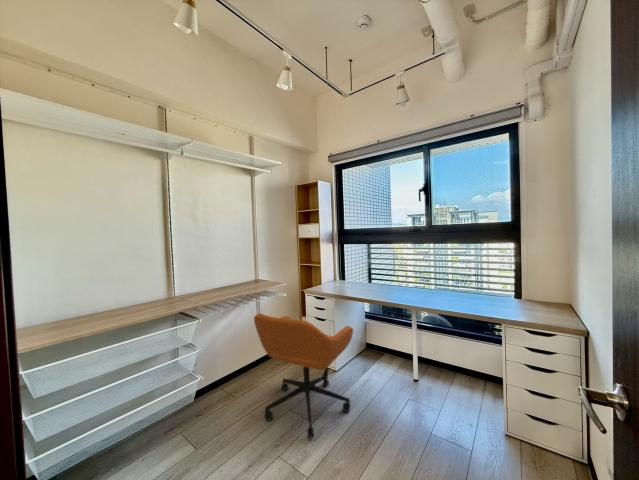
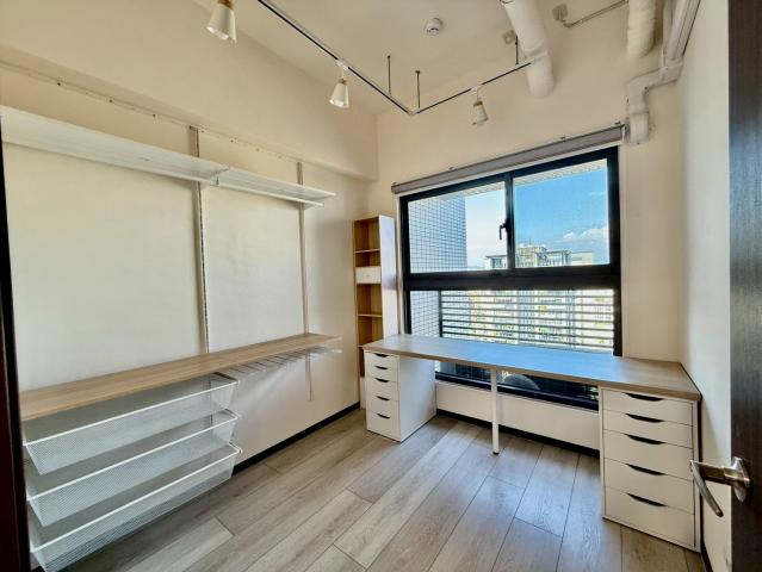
- office chair (305, 355)
